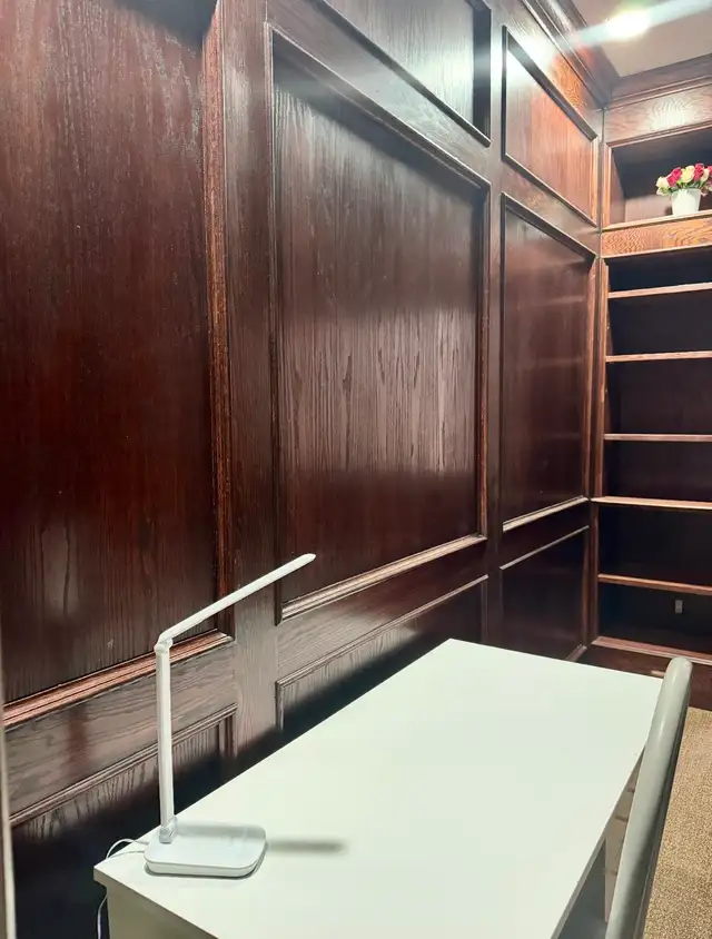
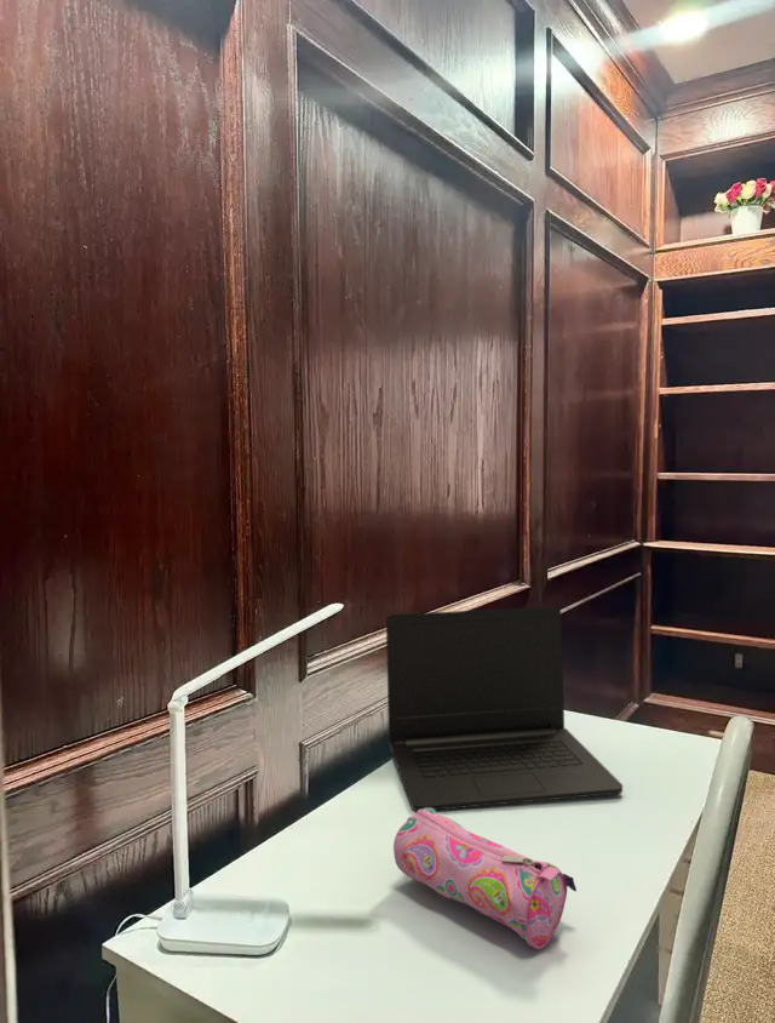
+ laptop (495, 697)
+ pencil case (478, 869)
